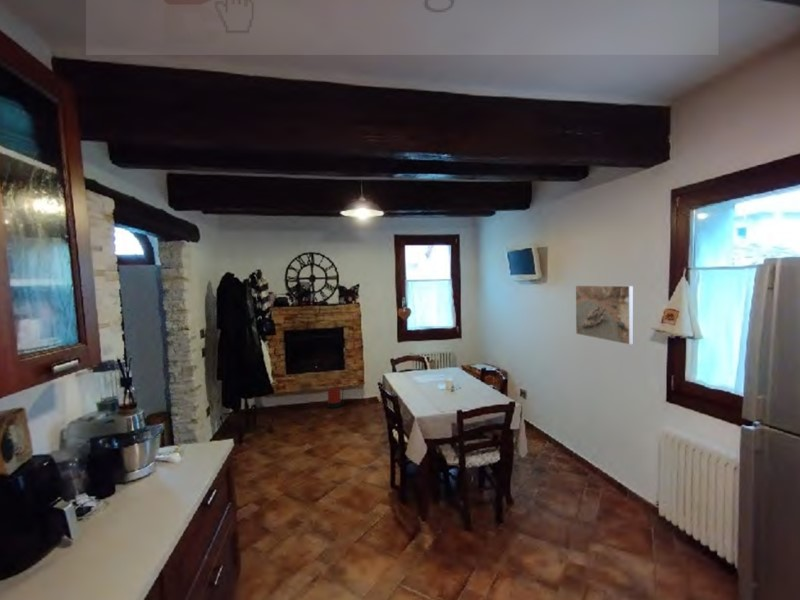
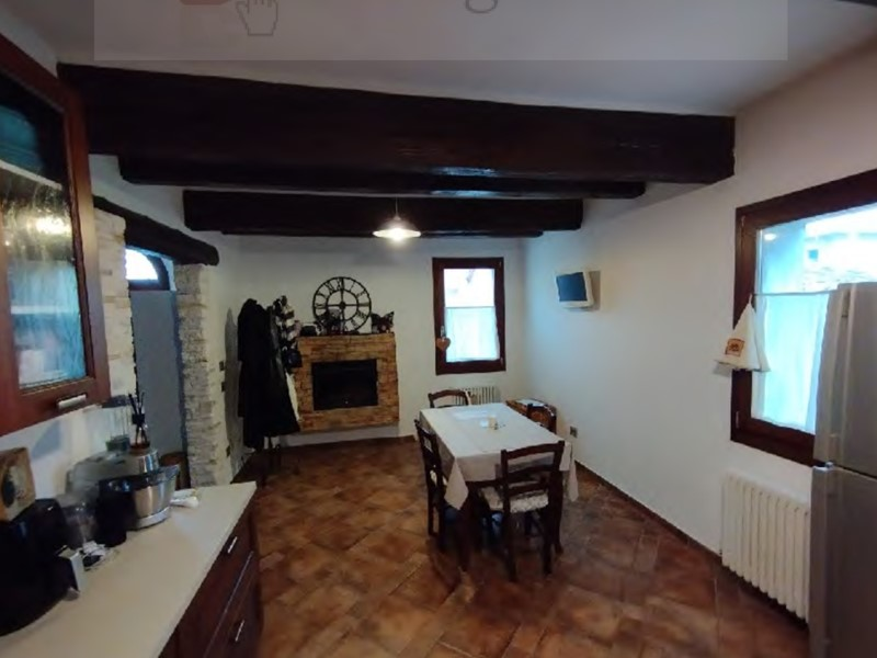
- fire extinguisher (337, 388)
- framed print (601, 312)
